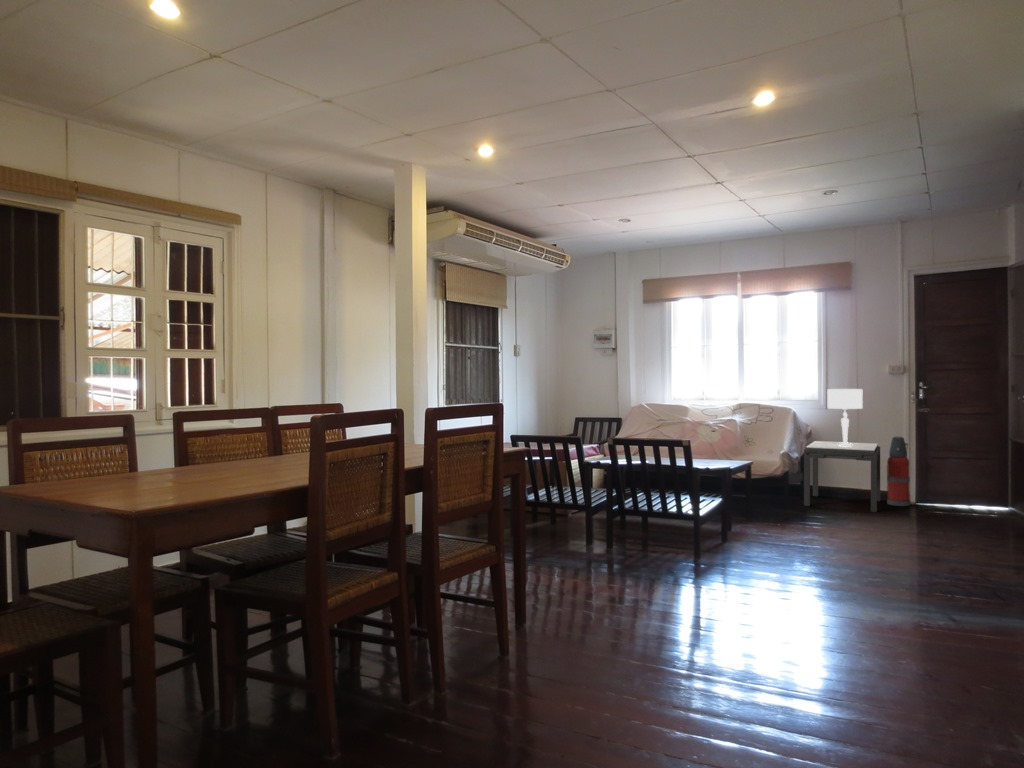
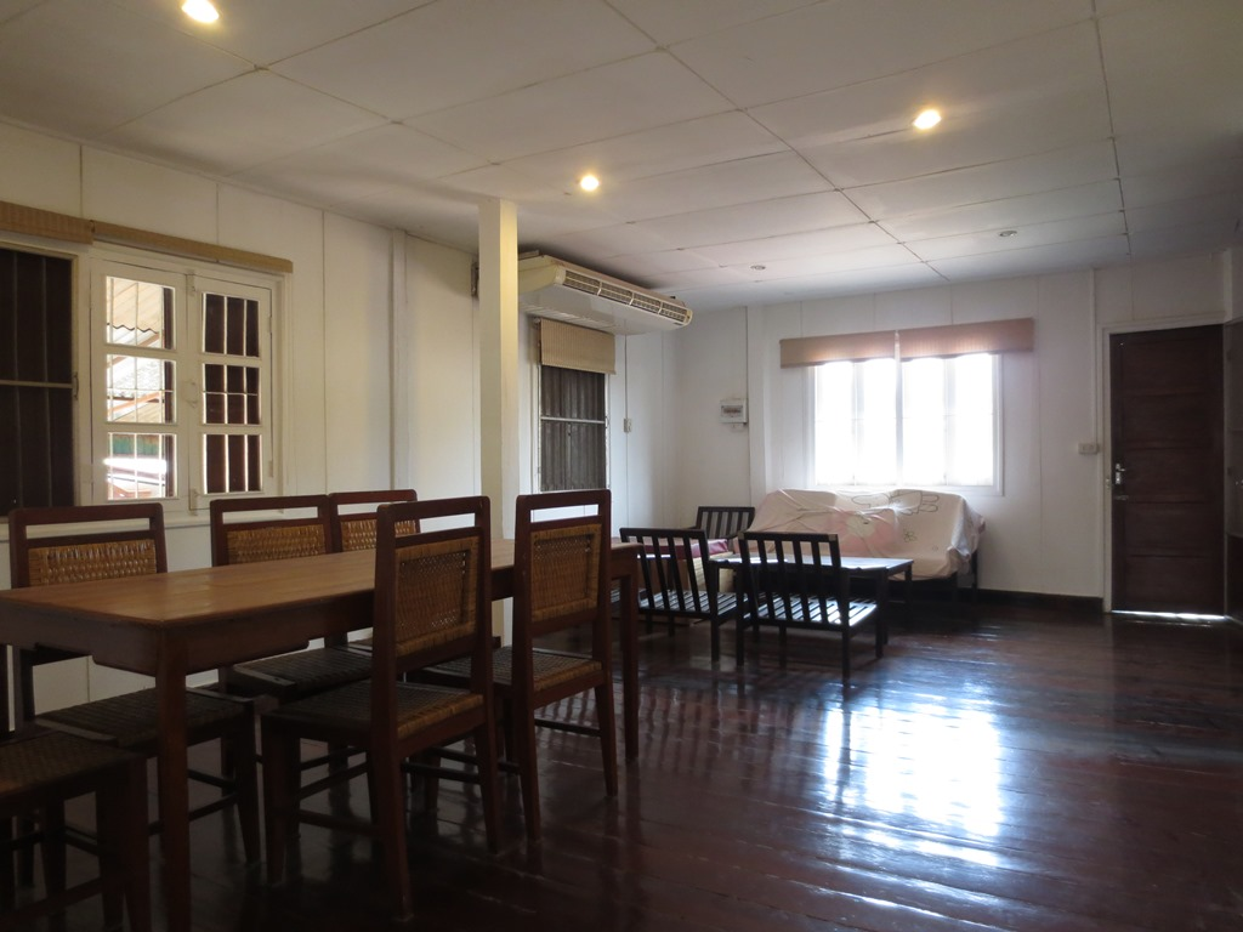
- fire extinguisher (898, 470)
- side table (842, 458)
- table lamp (844, 417)
